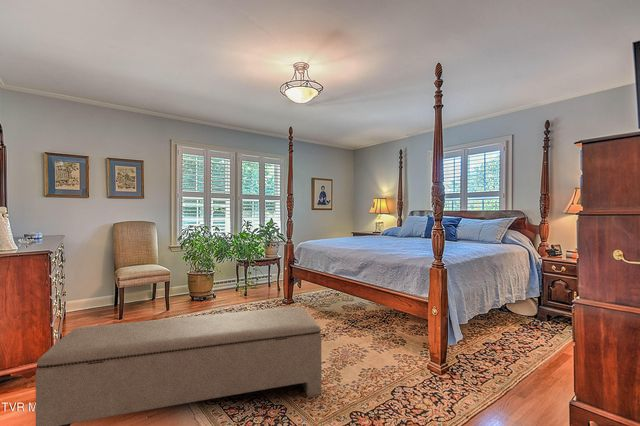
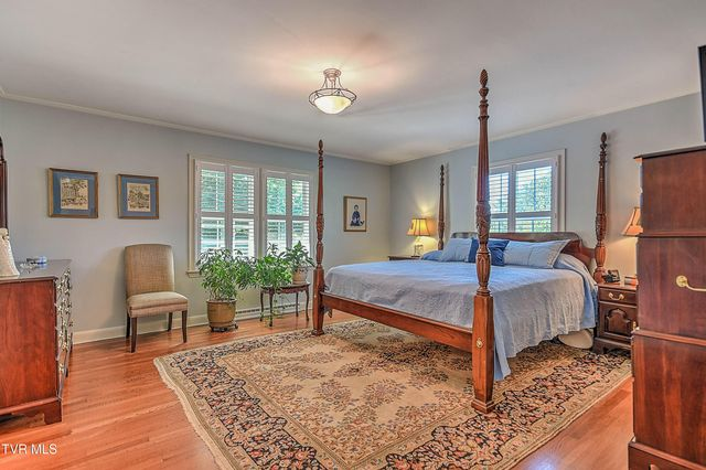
- bench (198, 360)
